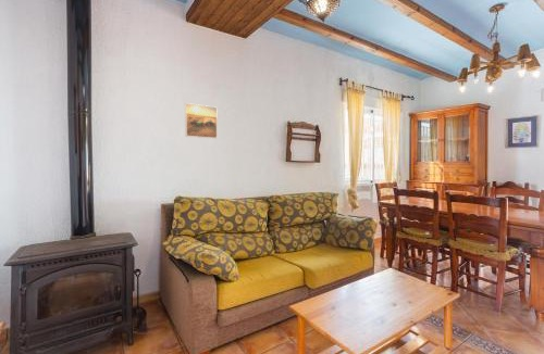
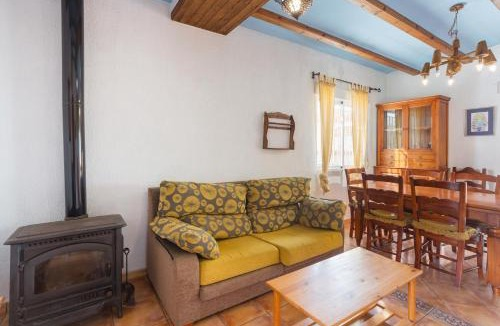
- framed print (201, 121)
